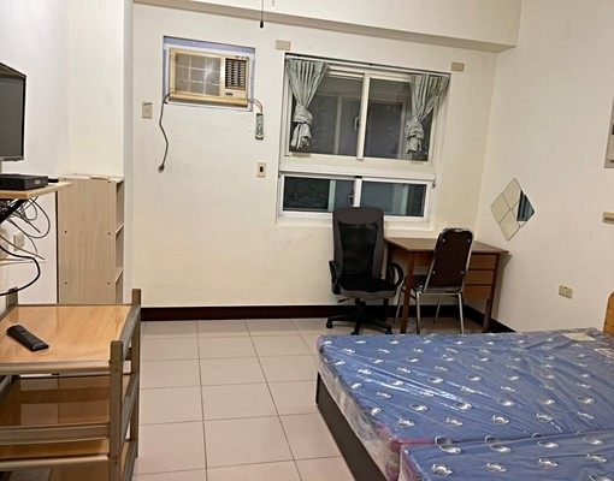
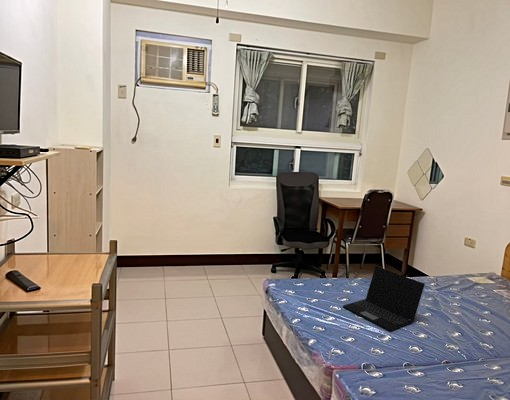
+ laptop (382, 295)
